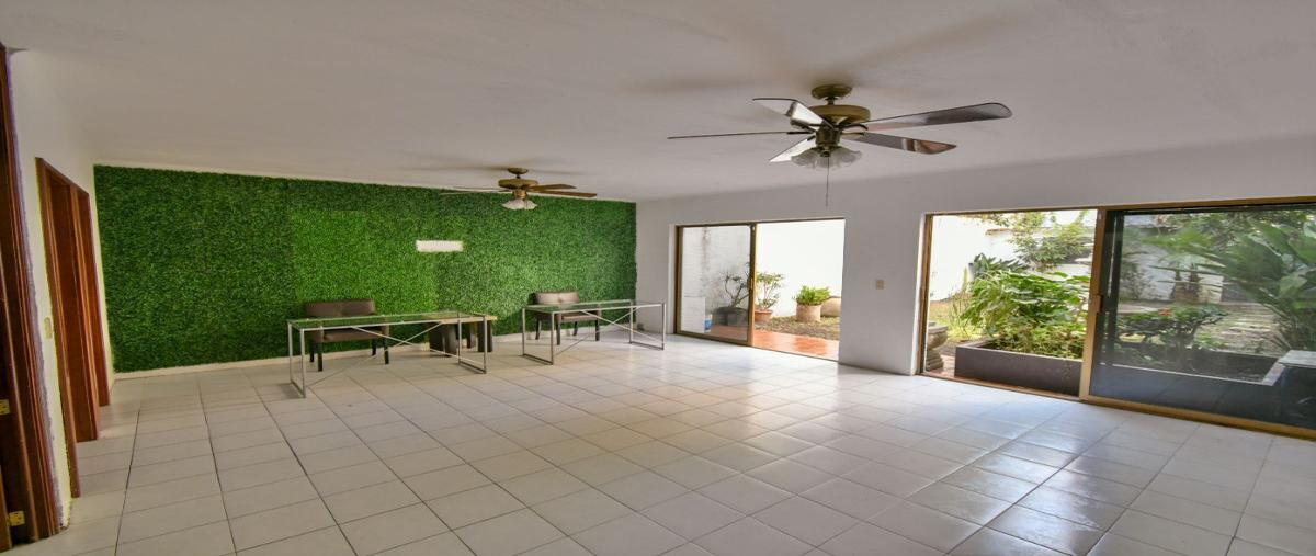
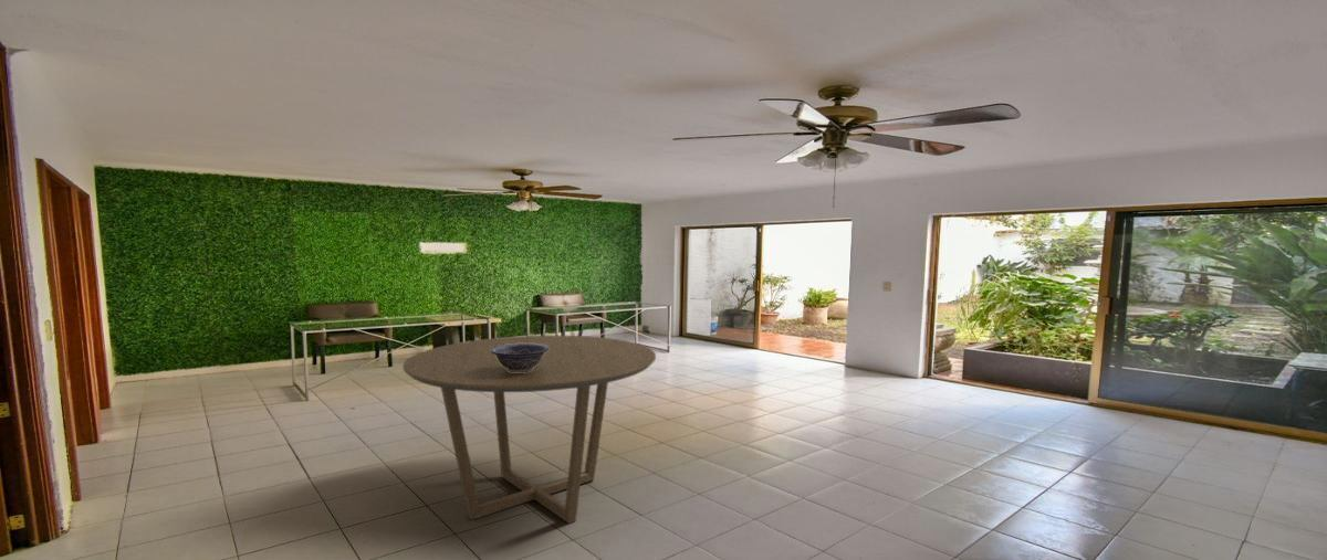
+ decorative bowl (520, 358)
+ dining table (506, 426)
